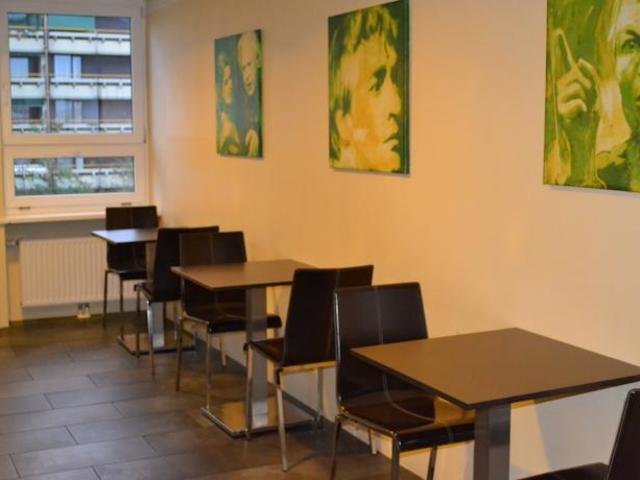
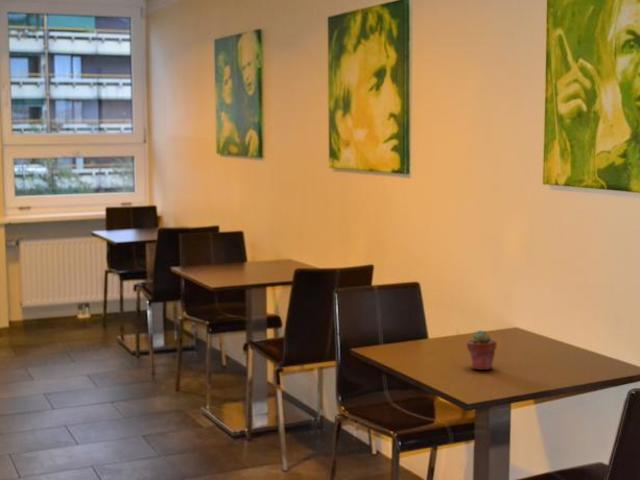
+ potted succulent (481, 349)
